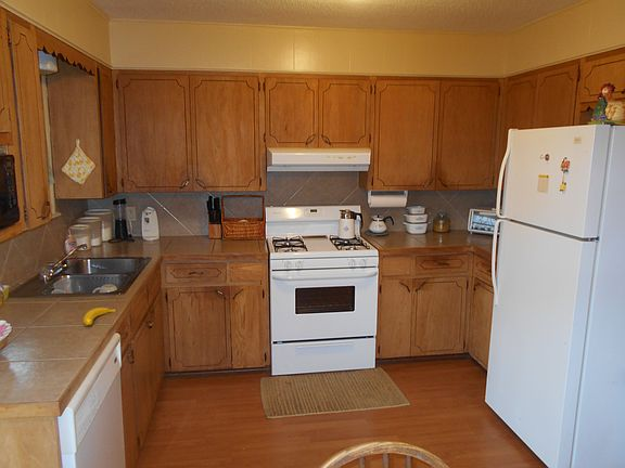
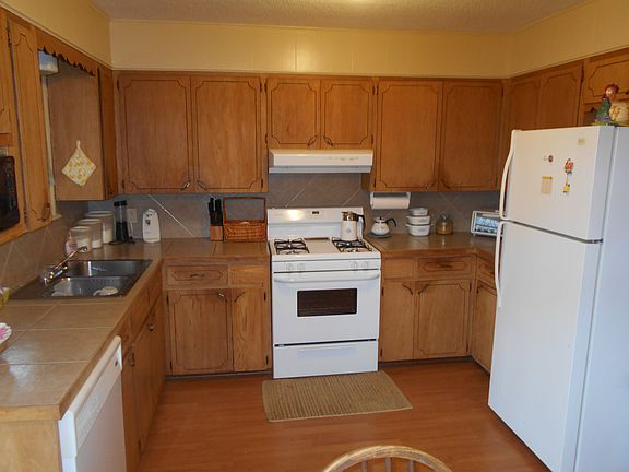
- banana (95, 314)
